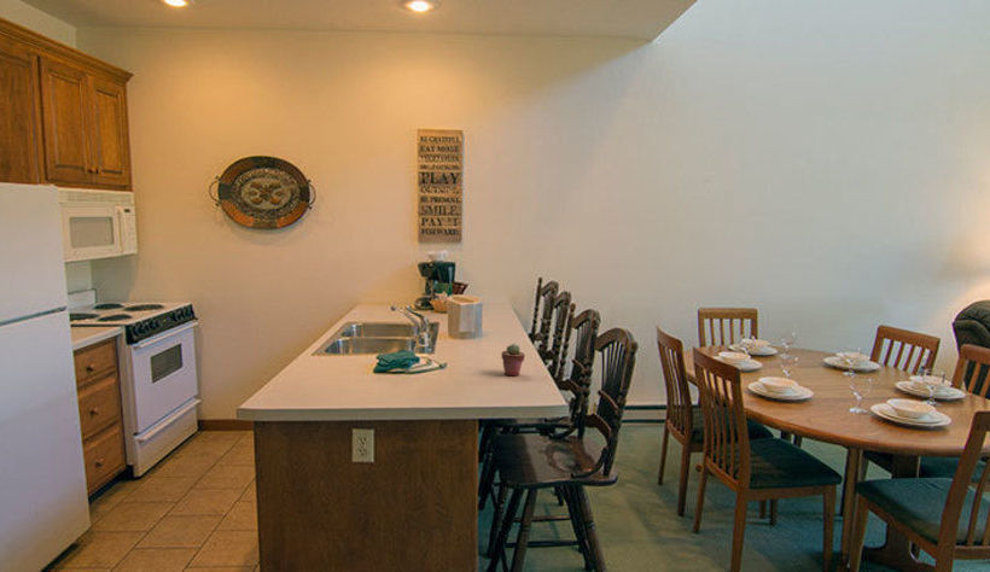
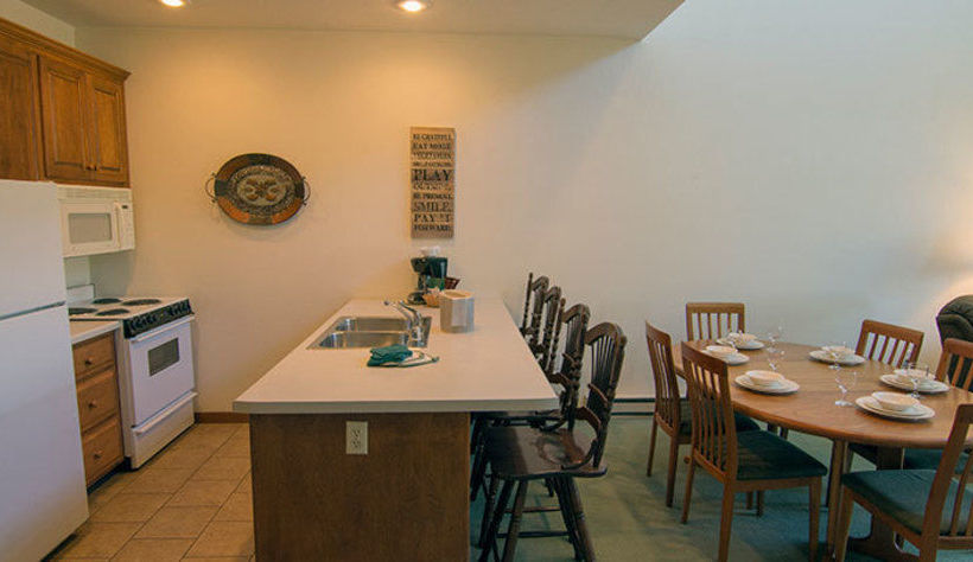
- potted succulent (512, 358)
